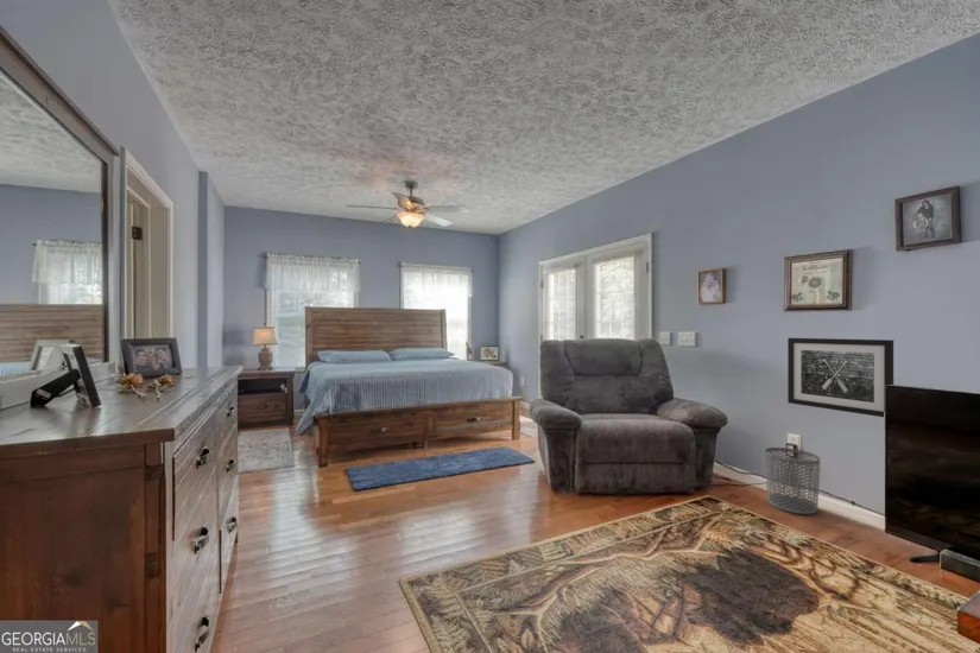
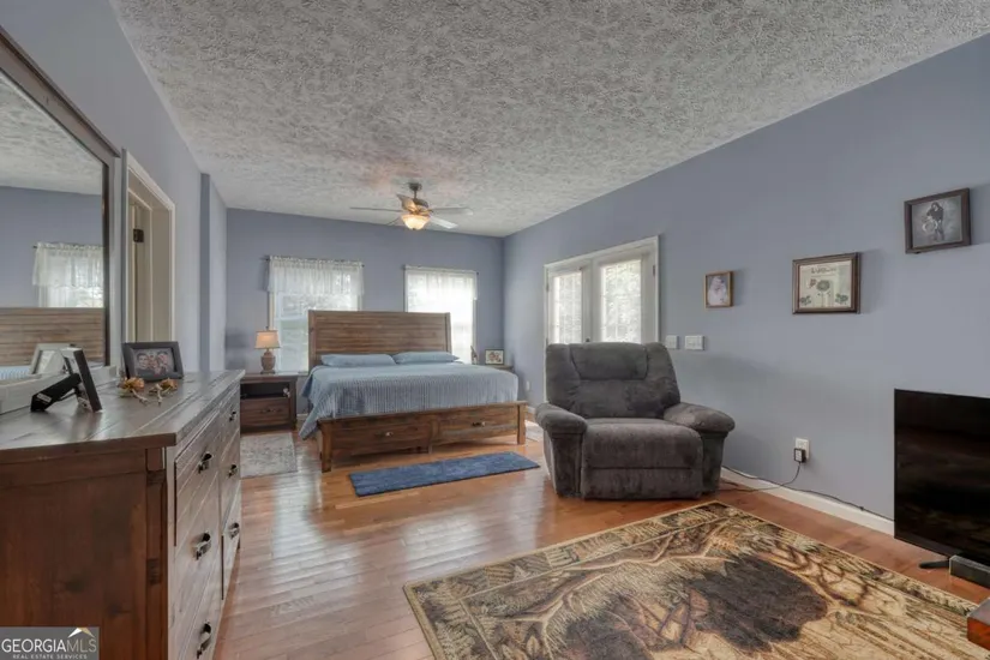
- wall art (835, 374)
- waste bin (791, 480)
